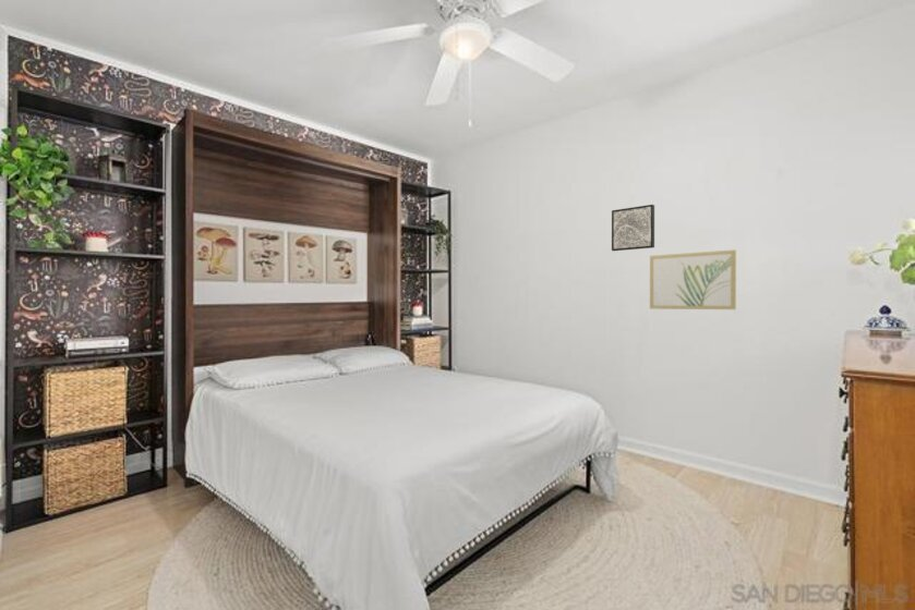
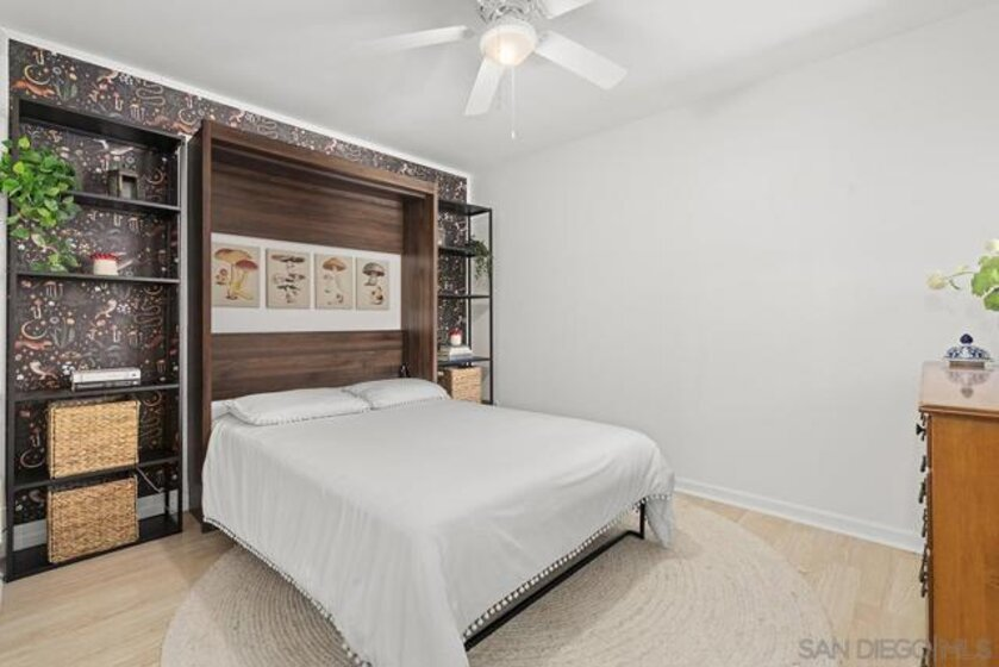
- wall art (690, 281)
- wall art (631, 228)
